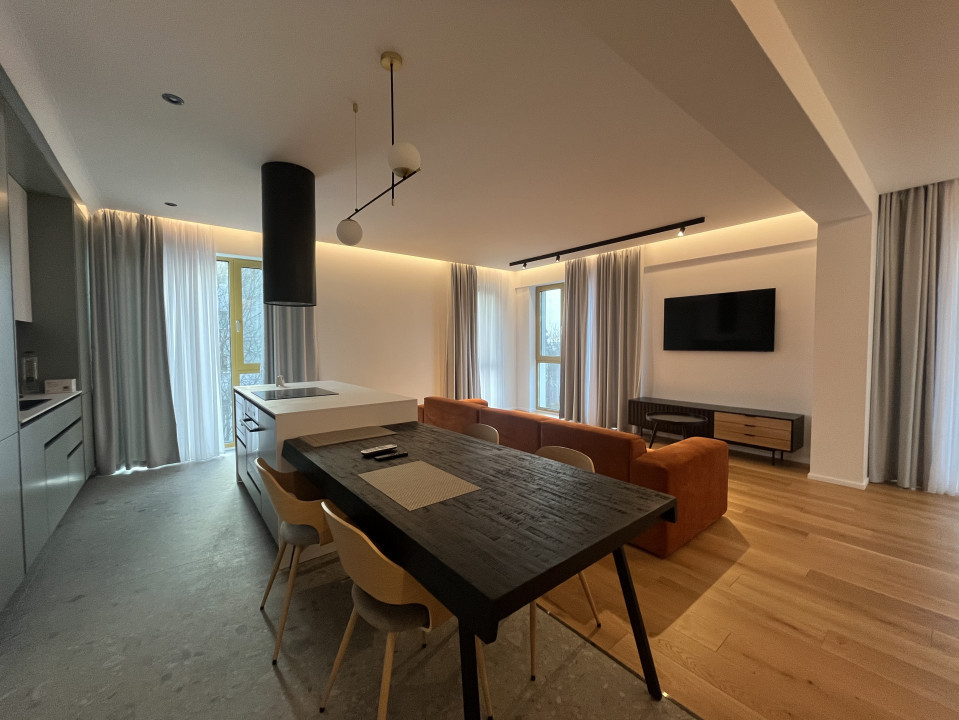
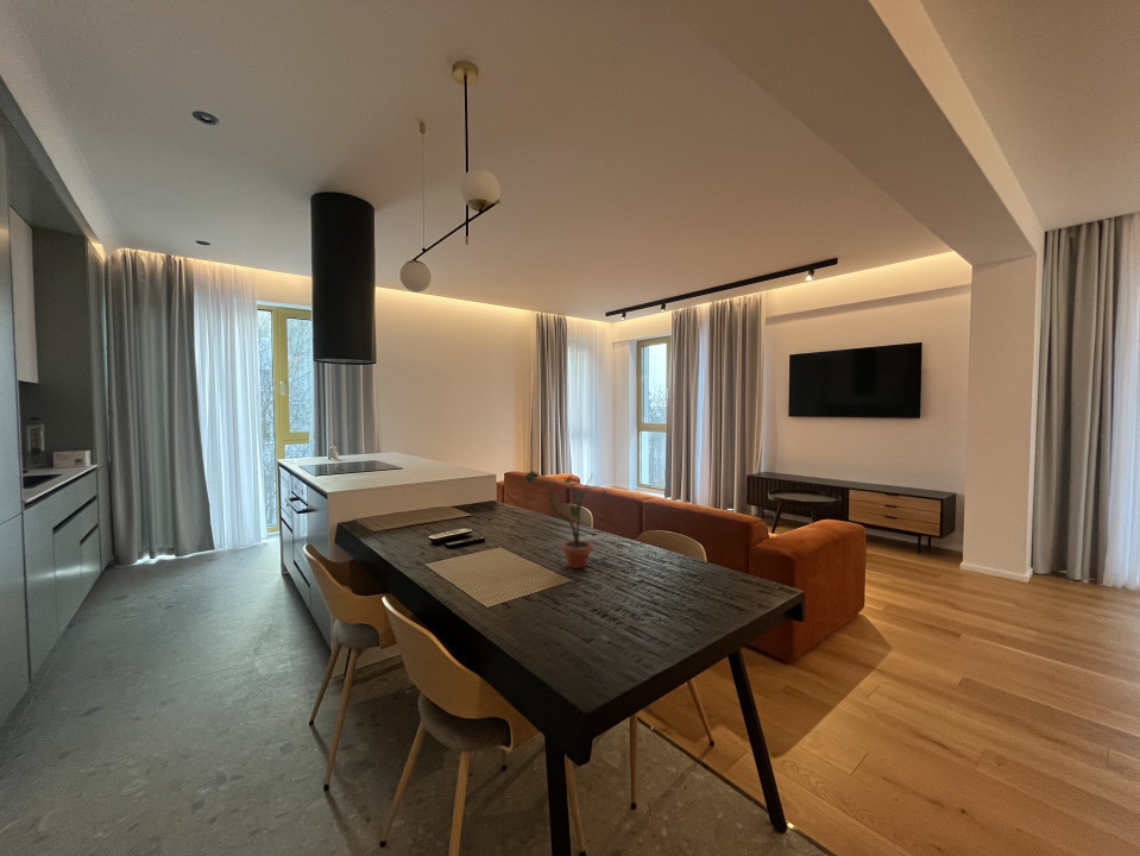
+ potted plant (567, 517)
